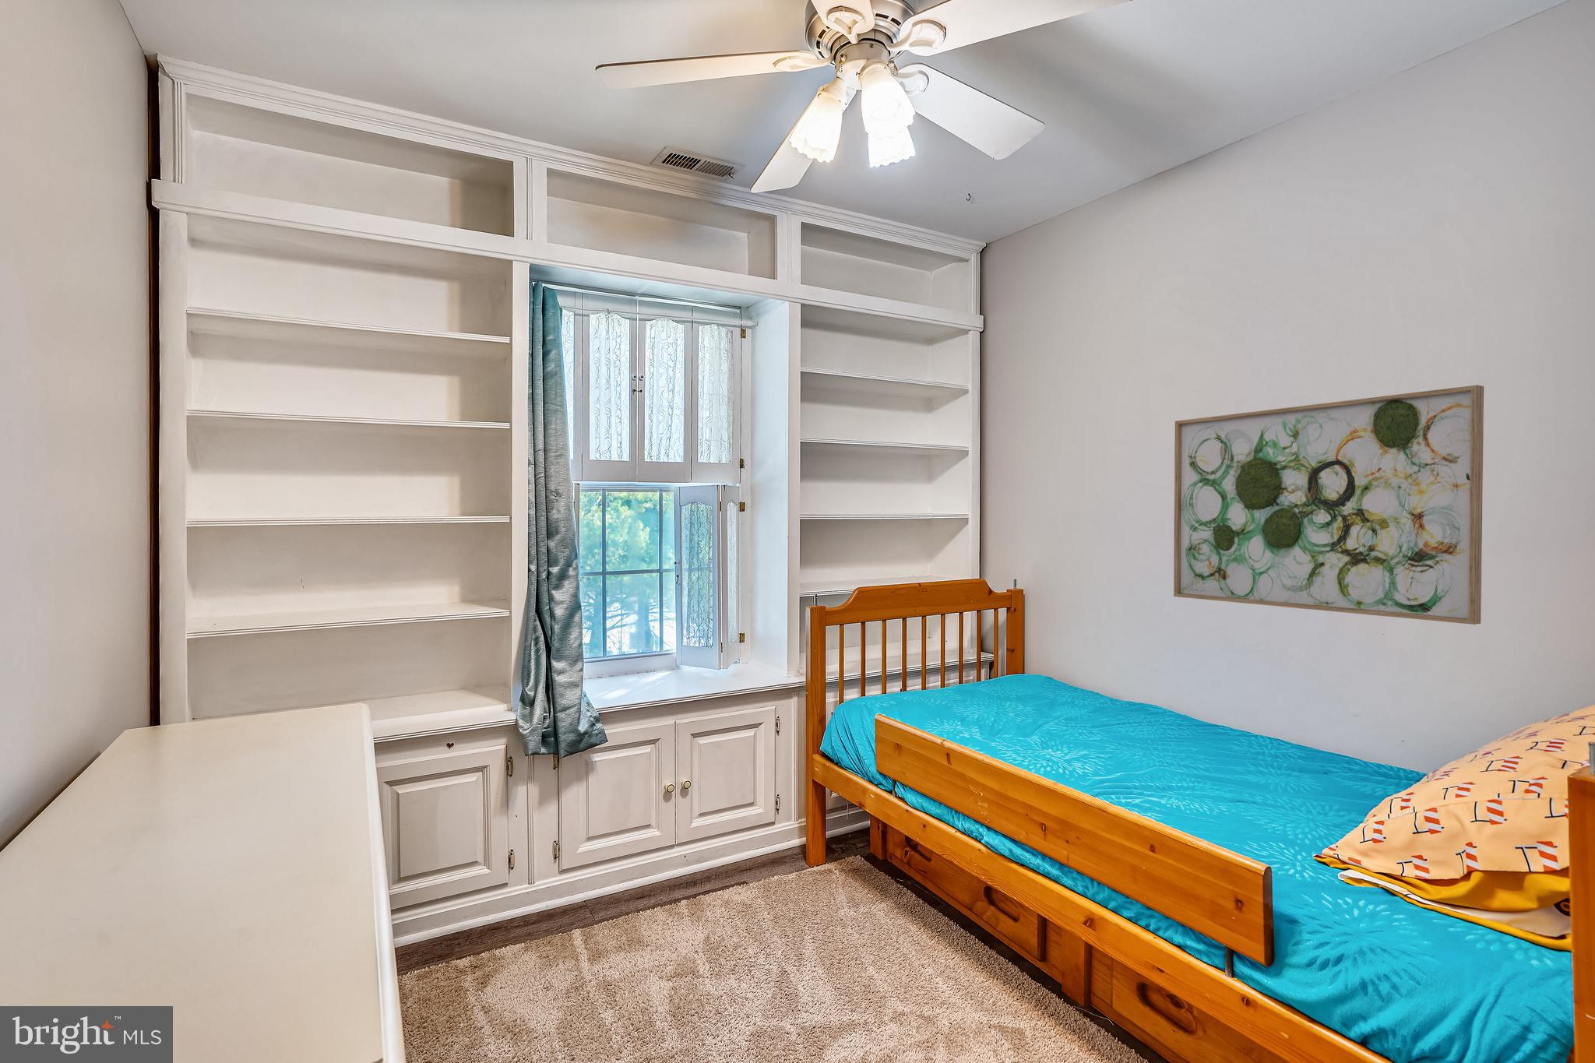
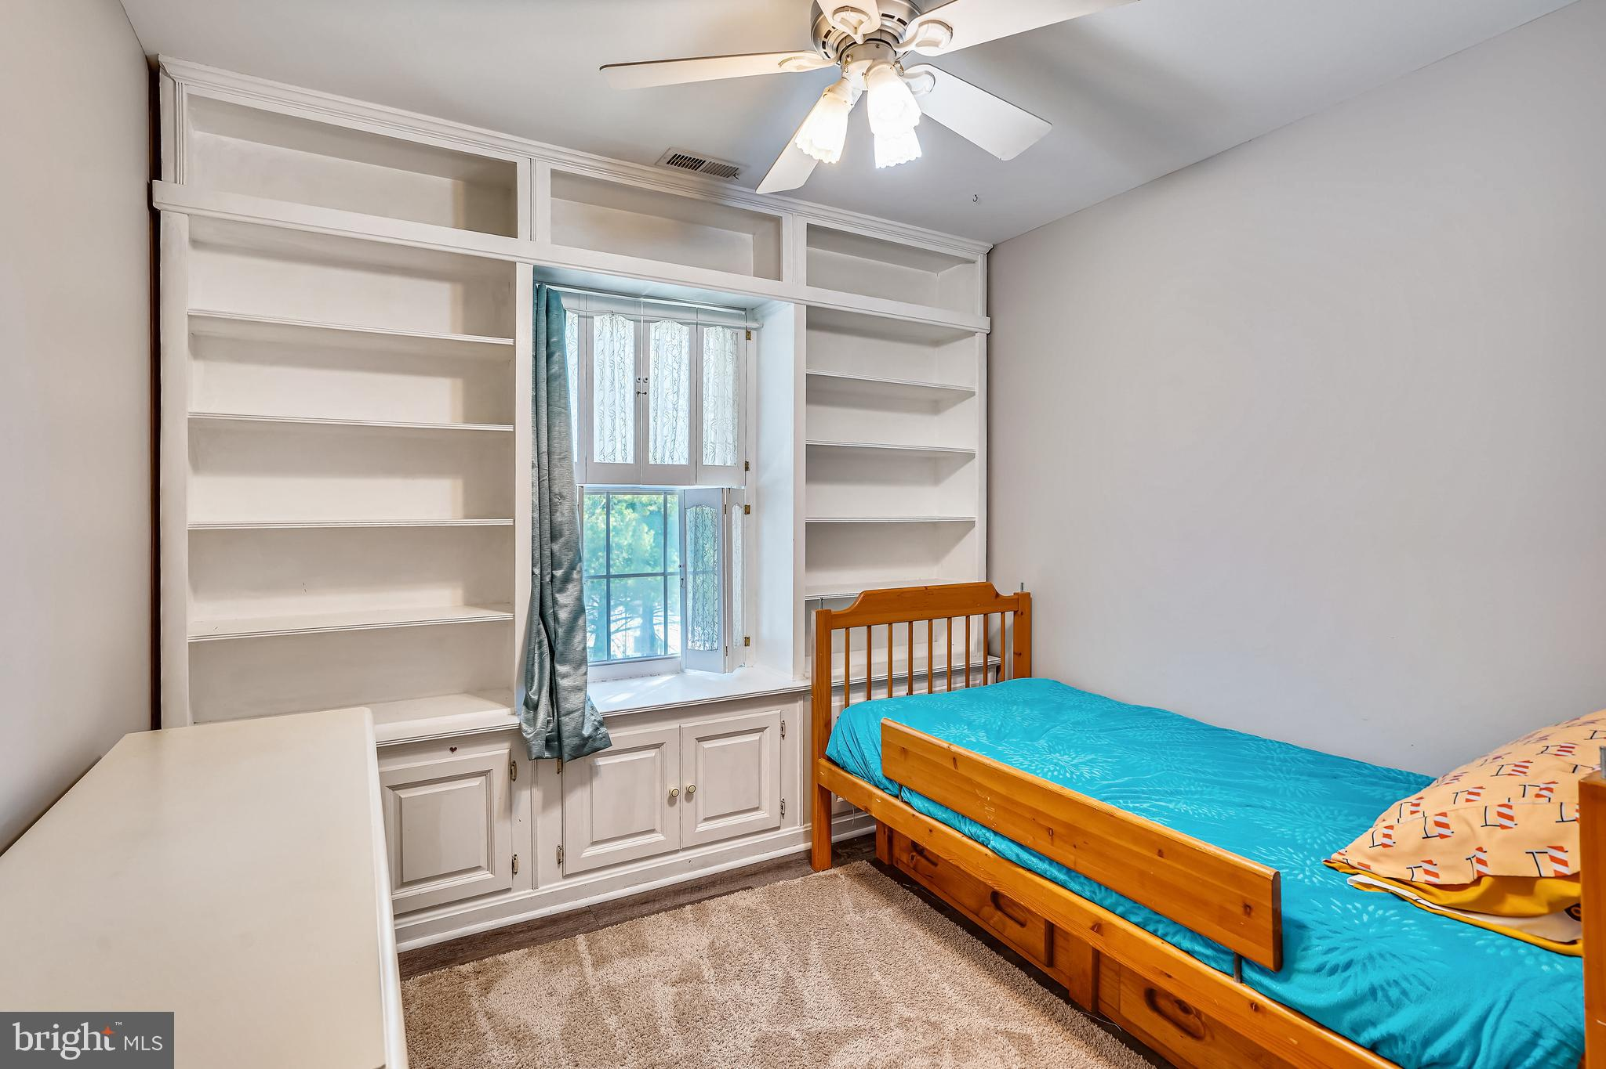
- wall art (1303, 507)
